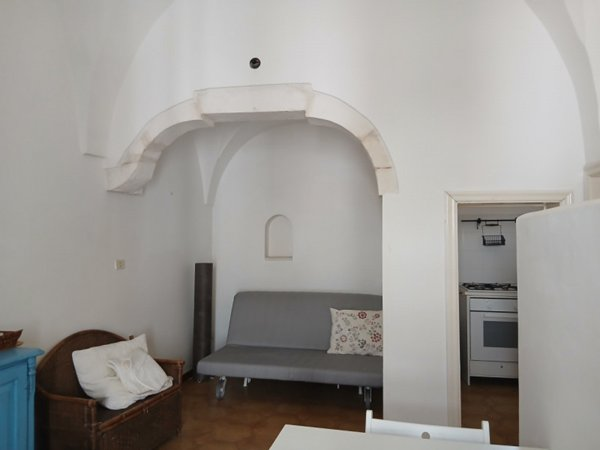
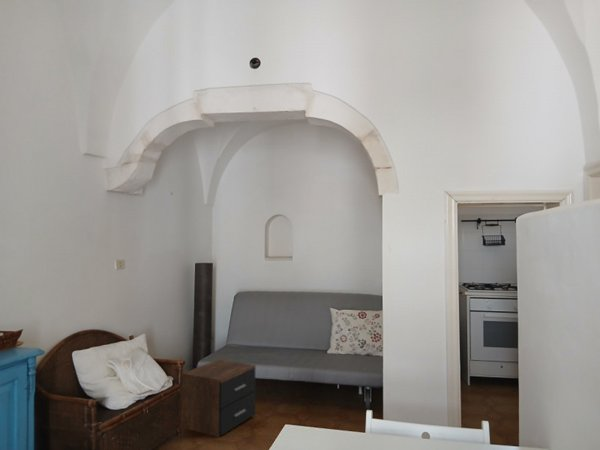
+ nightstand (219, 395)
